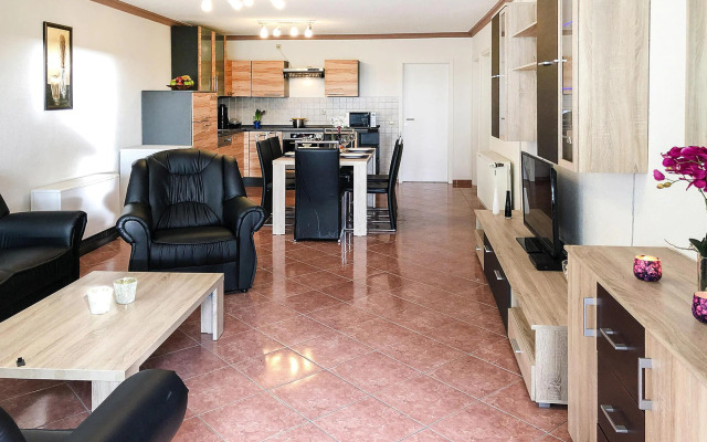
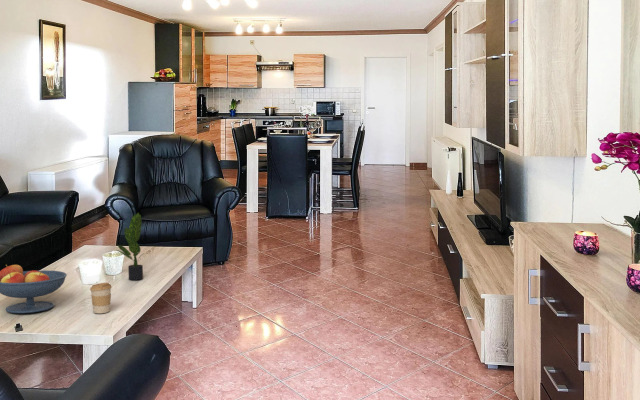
+ fruit bowl (29, 286)
+ potted plant (133, 245)
+ coffee cup (101, 297)
